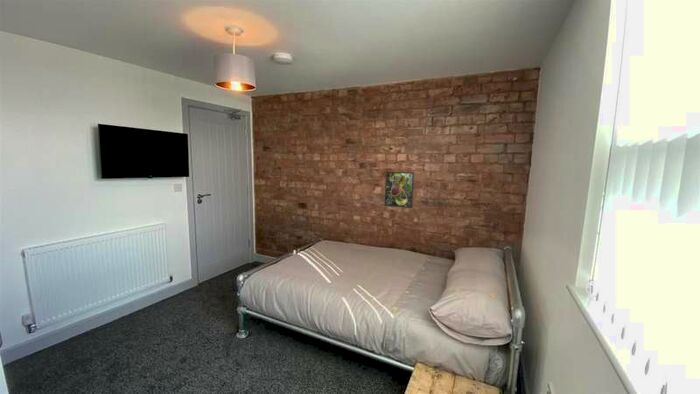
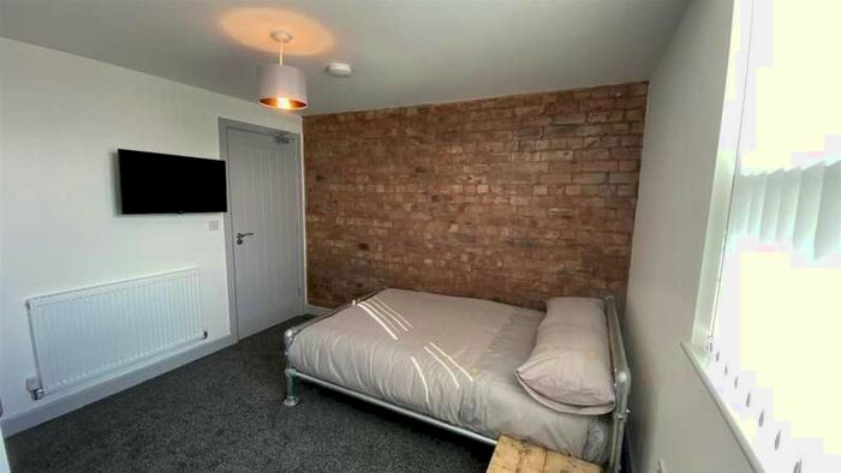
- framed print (399, 189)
